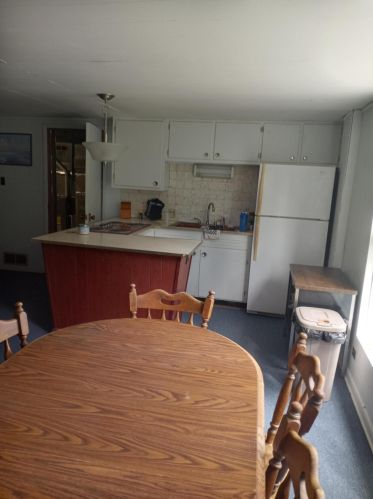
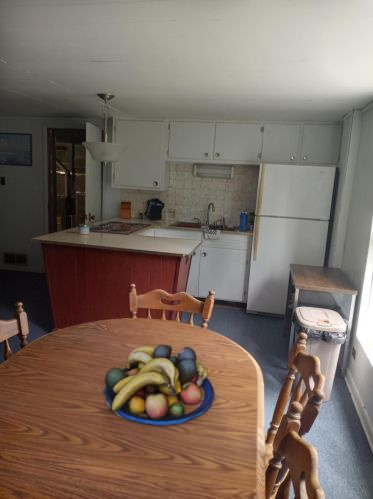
+ fruit bowl (161, 372)
